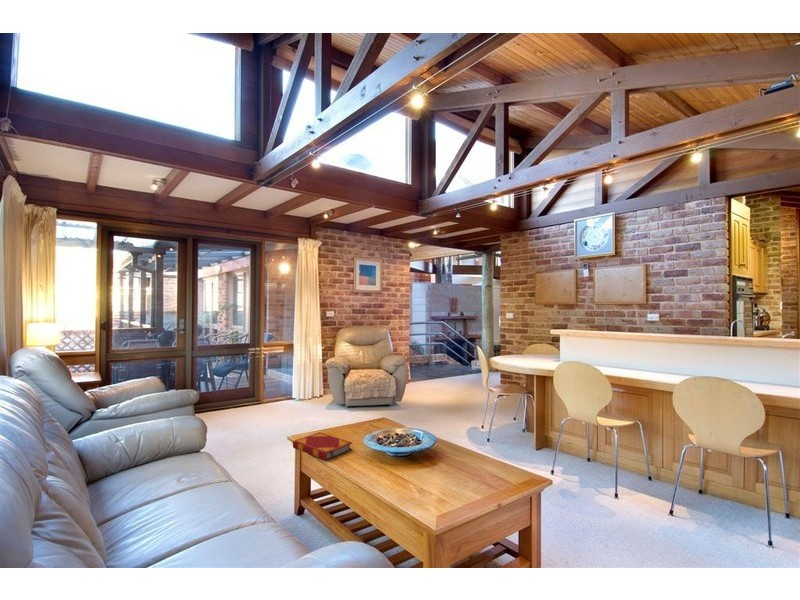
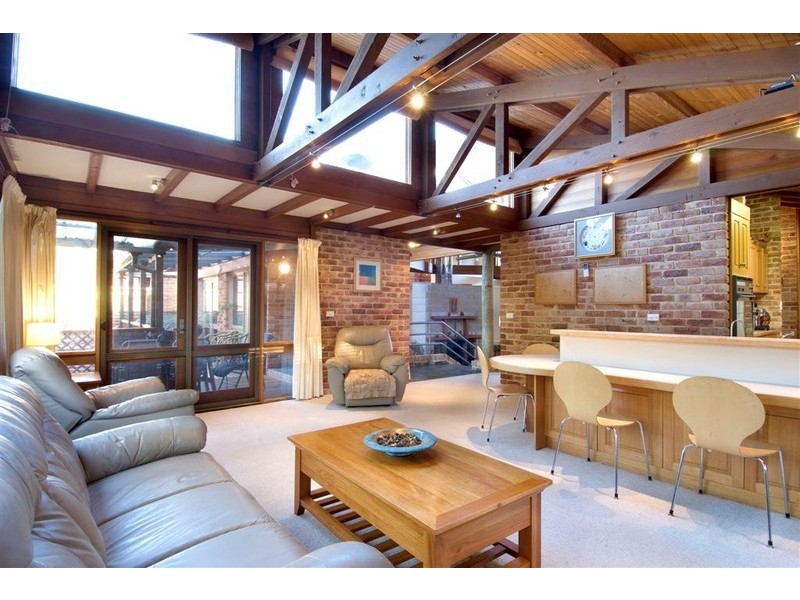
- hardback book (322, 445)
